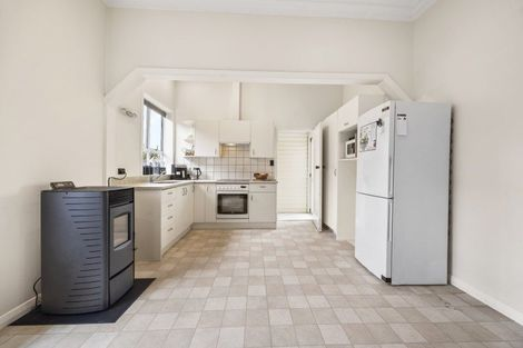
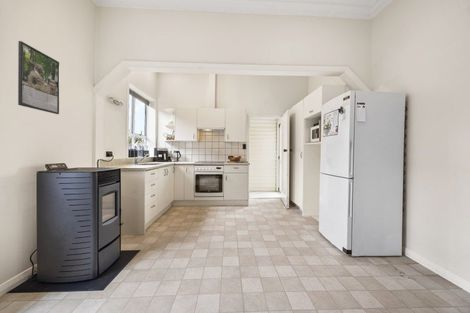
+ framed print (40, 81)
